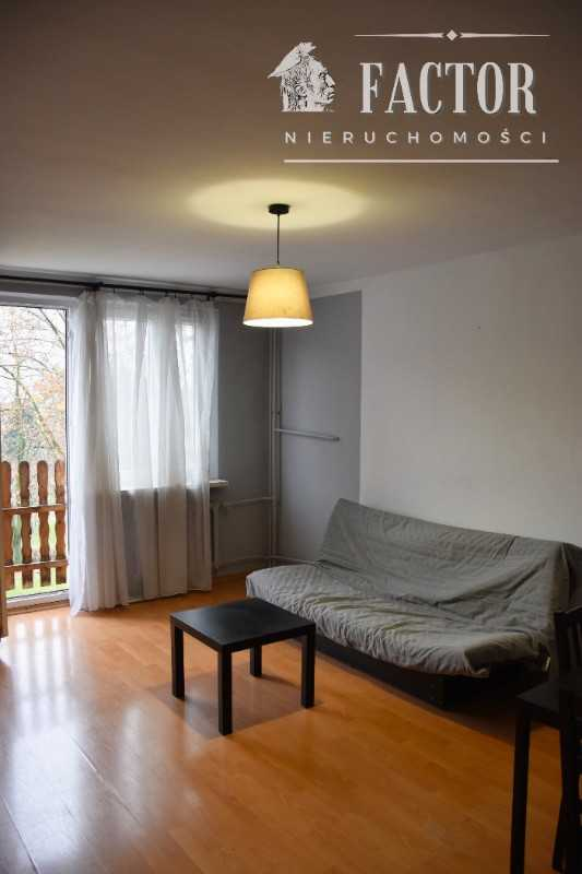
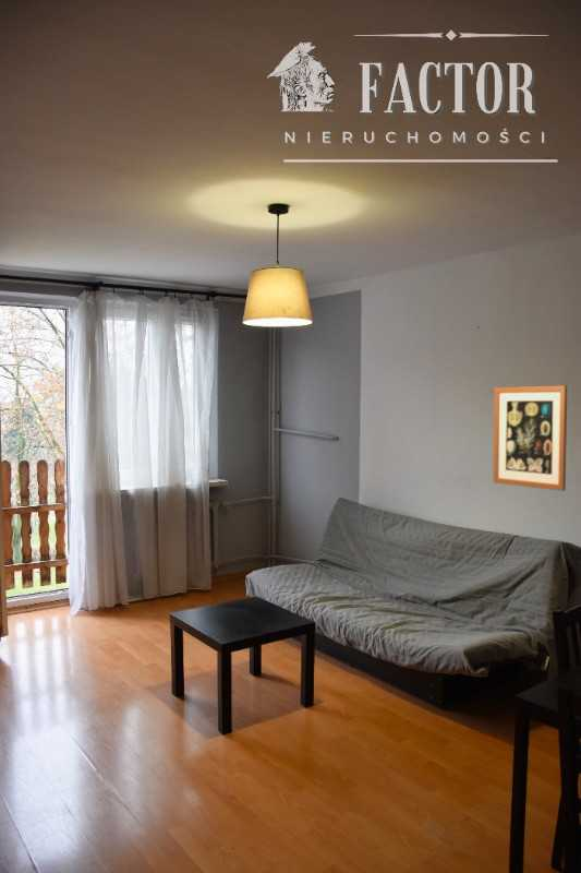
+ wall art (528, 436)
